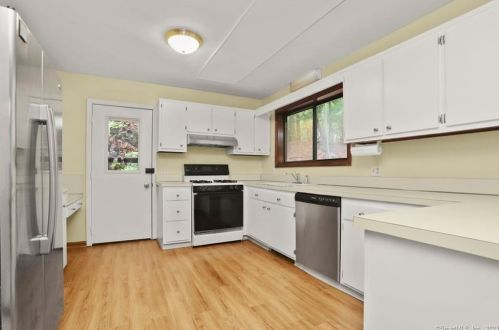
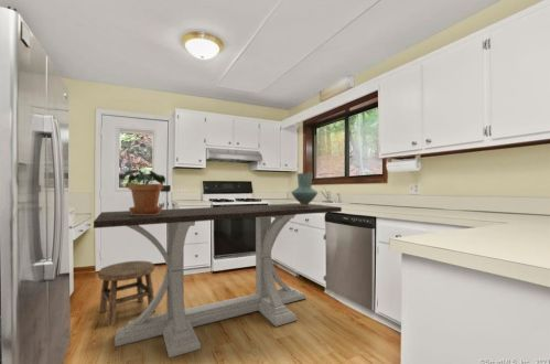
+ dining table (256, 267)
+ potted plant (150, 191)
+ ceramic pitcher (304, 189)
+ stool (127, 288)
